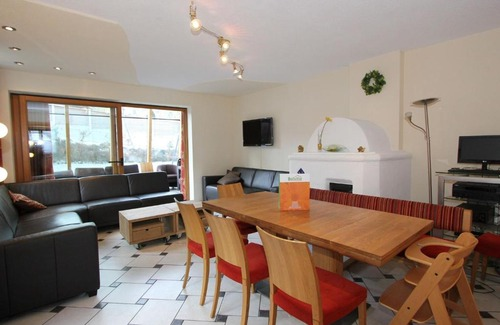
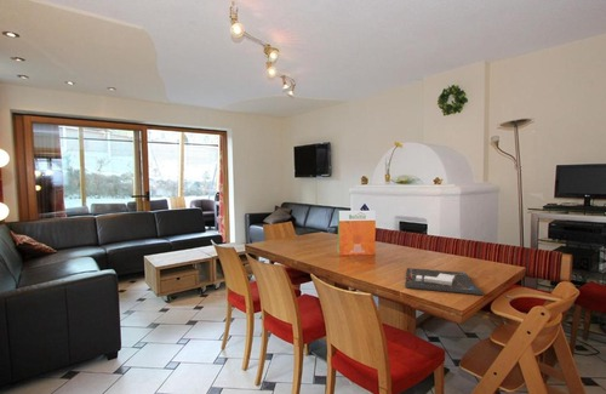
+ board game (436, 278)
